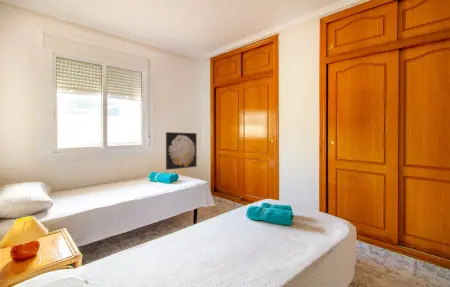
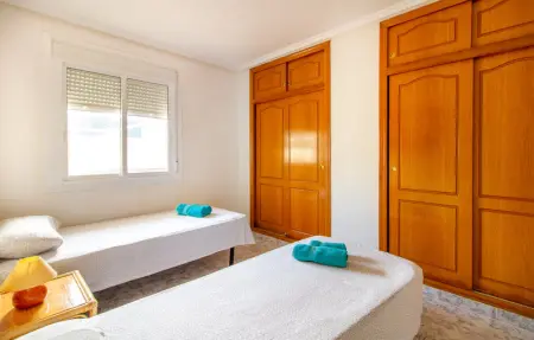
- wall art (181, 150)
